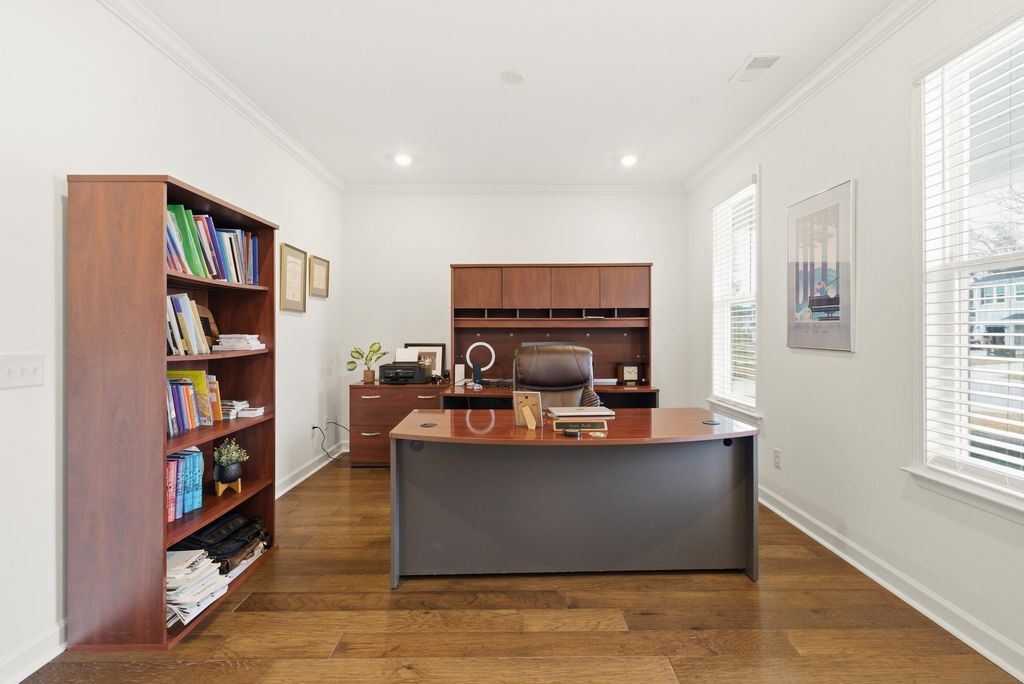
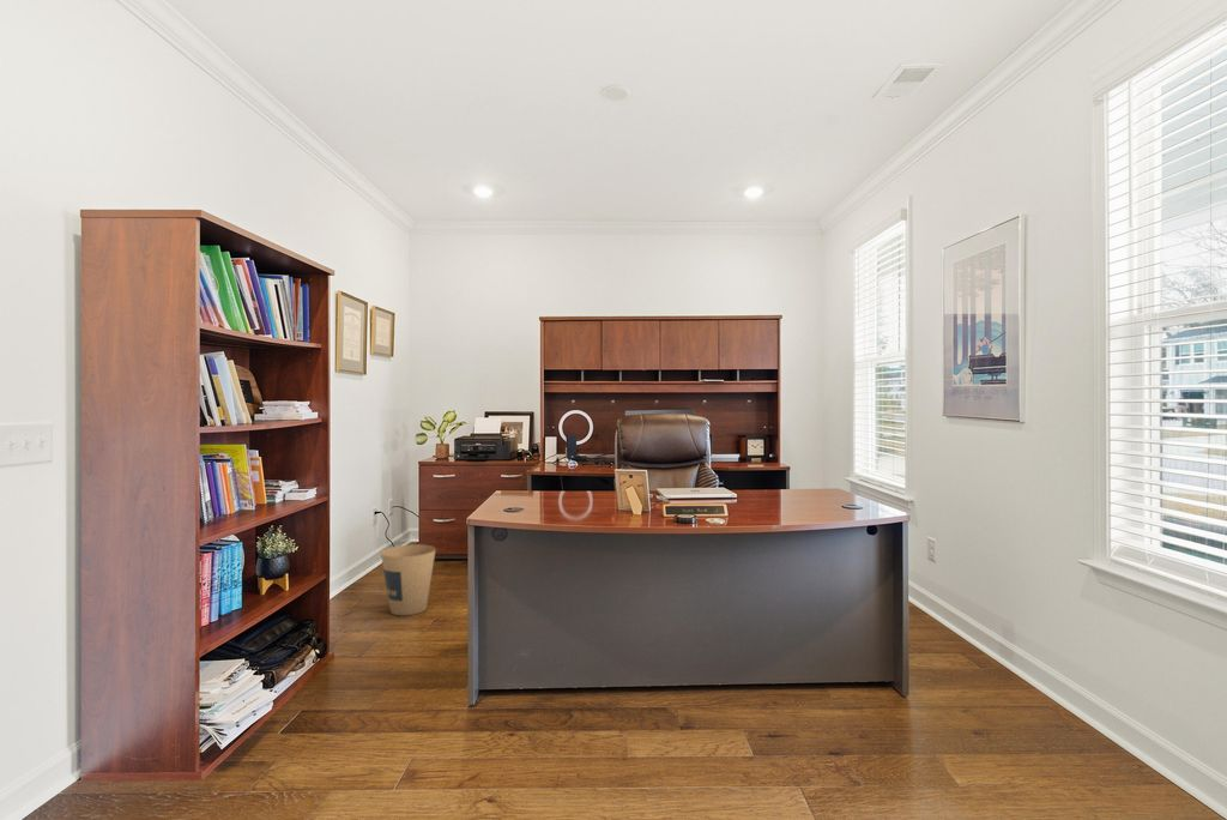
+ trash can (409, 579)
